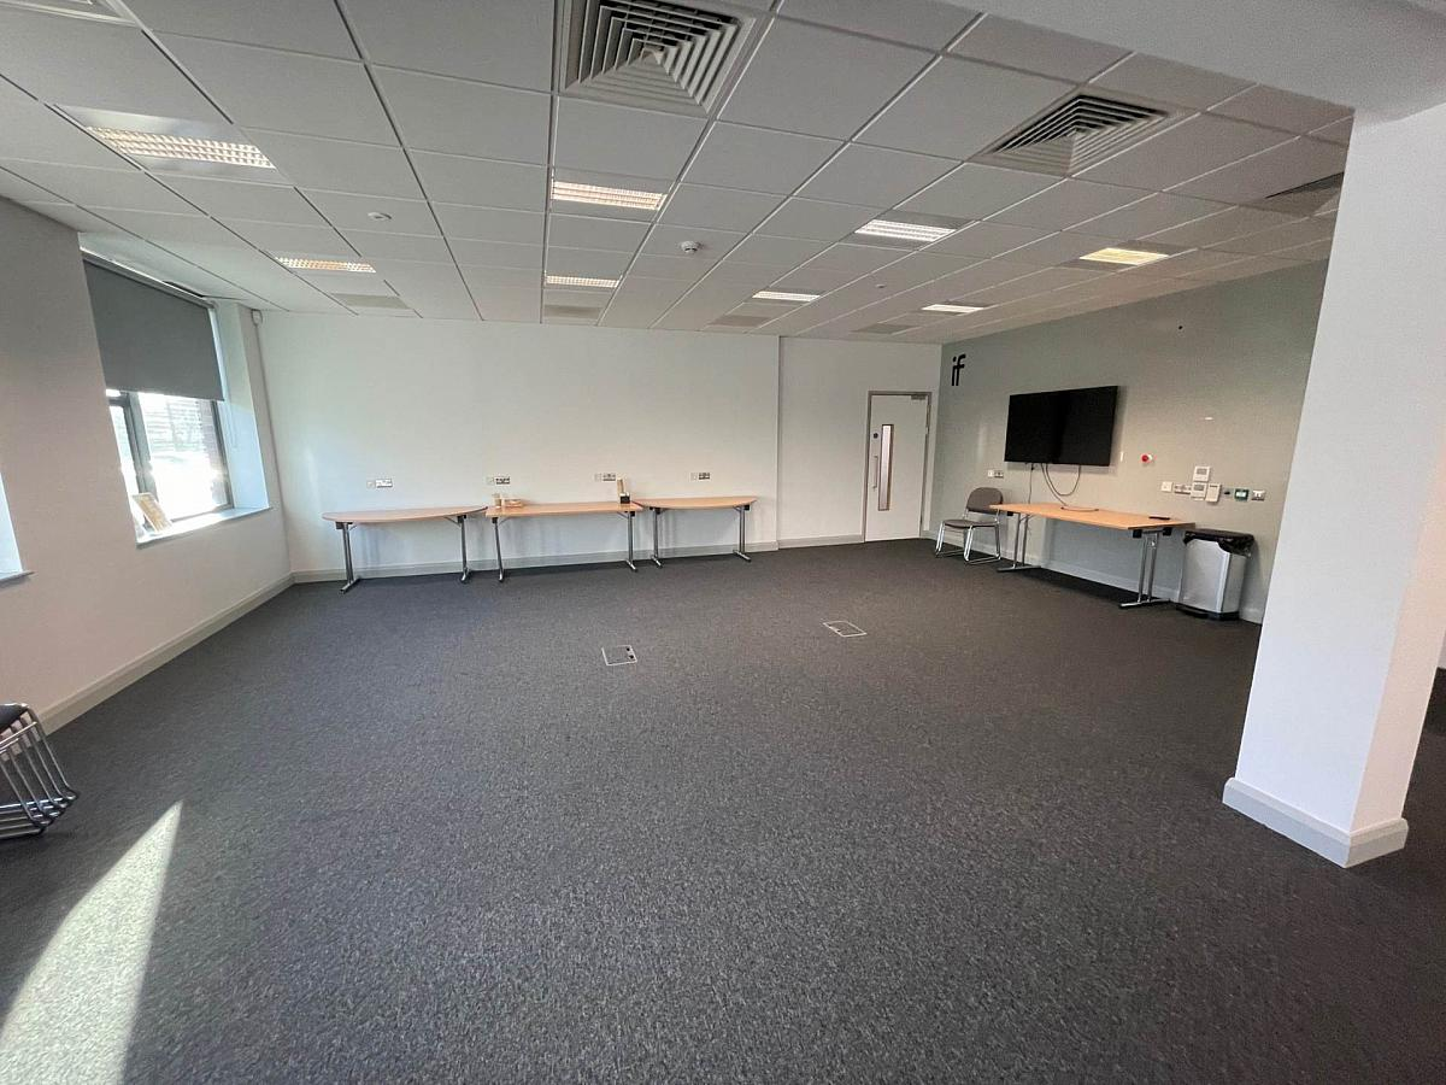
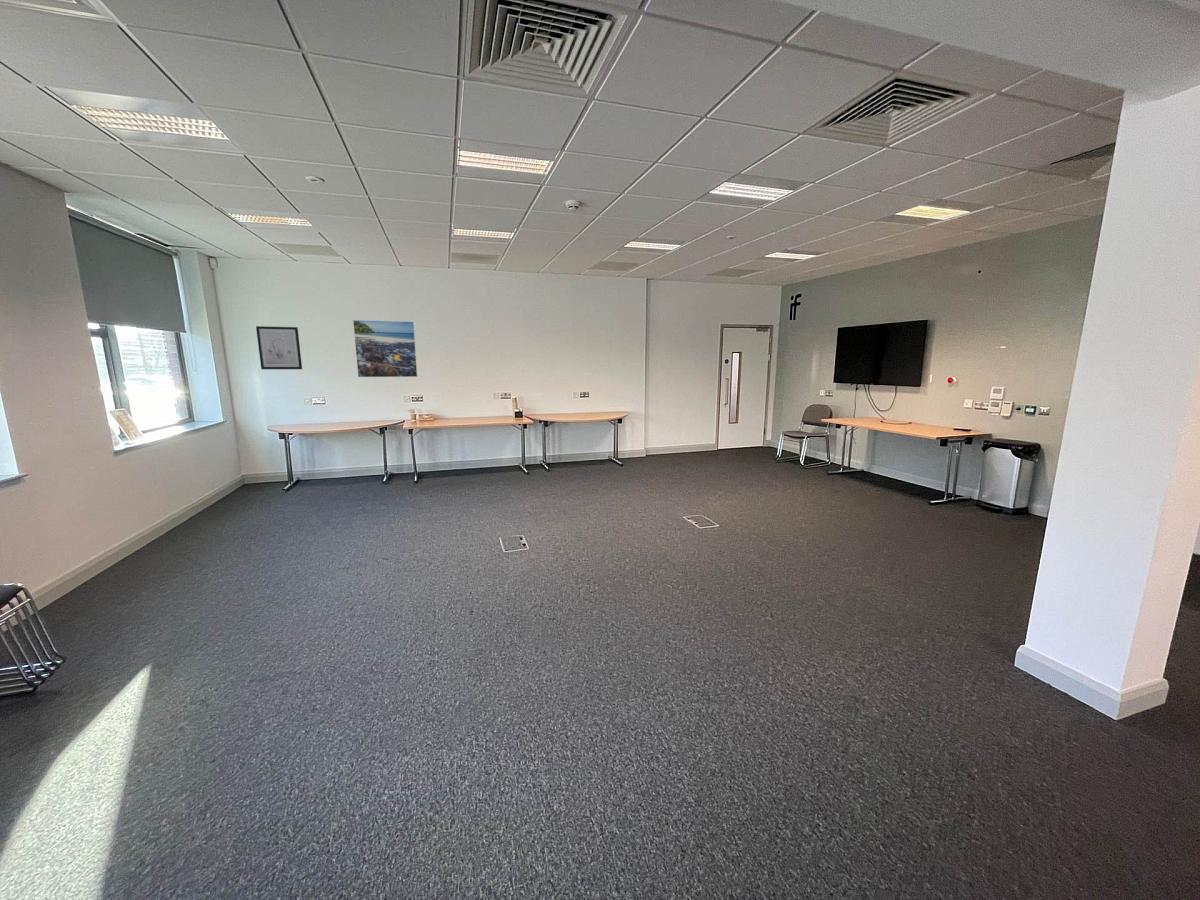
+ wall art (279, 348)
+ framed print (386, 349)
